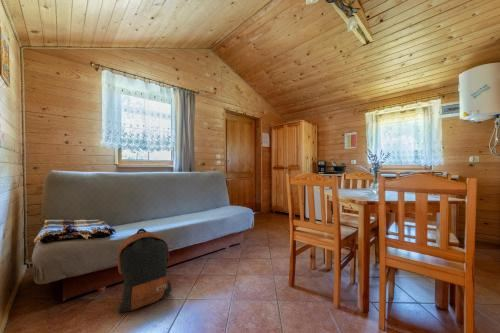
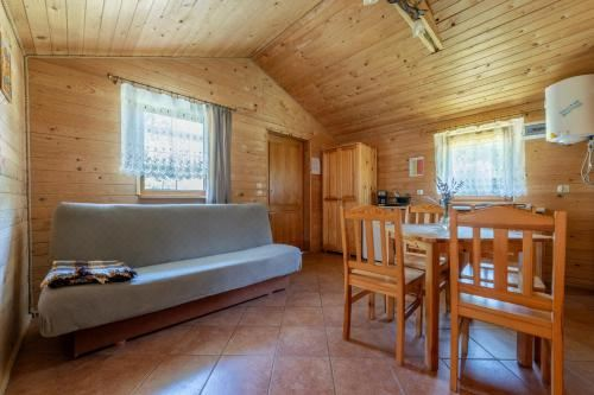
- backpack (142, 264)
